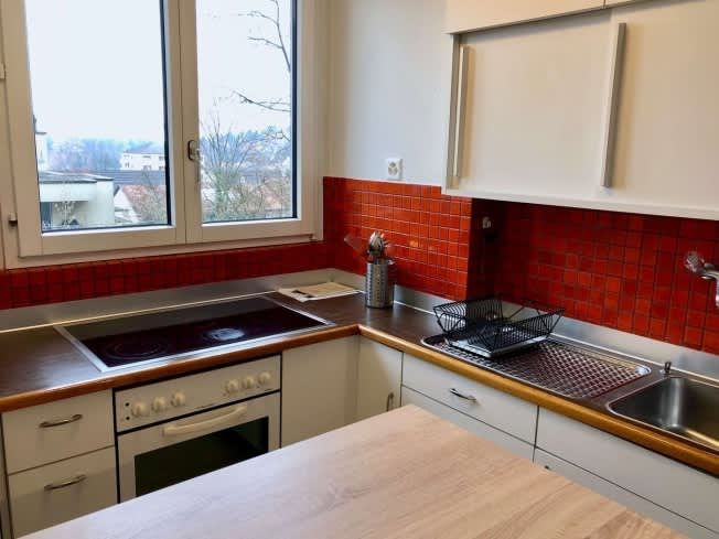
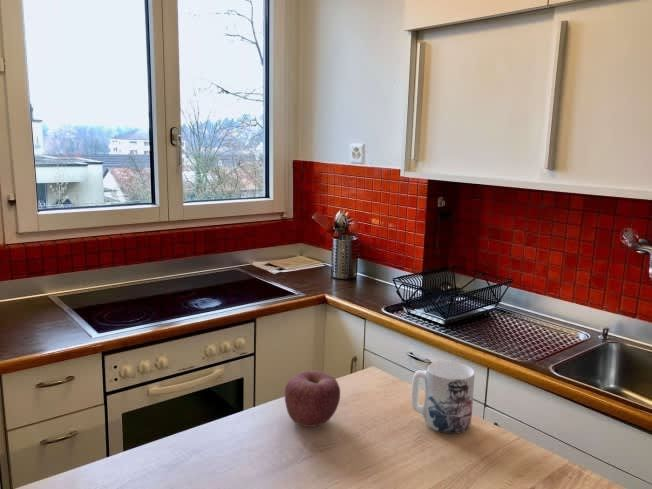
+ mug (443, 397)
+ apple (311, 398)
